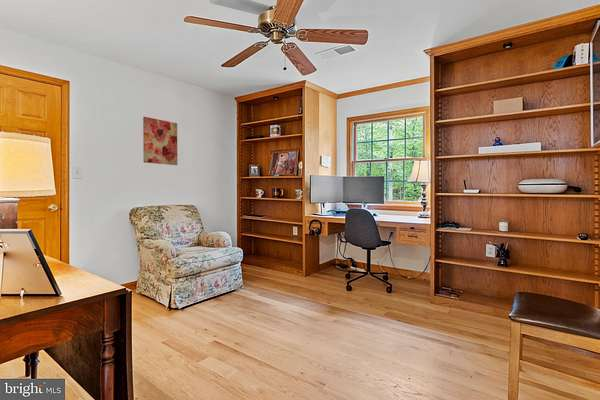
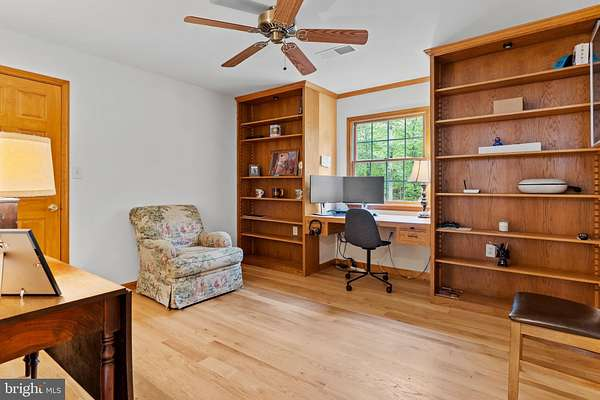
- wall art (161, 142)
